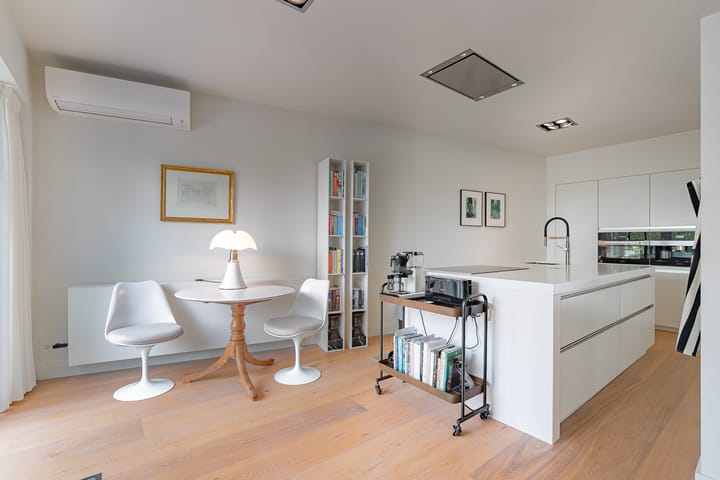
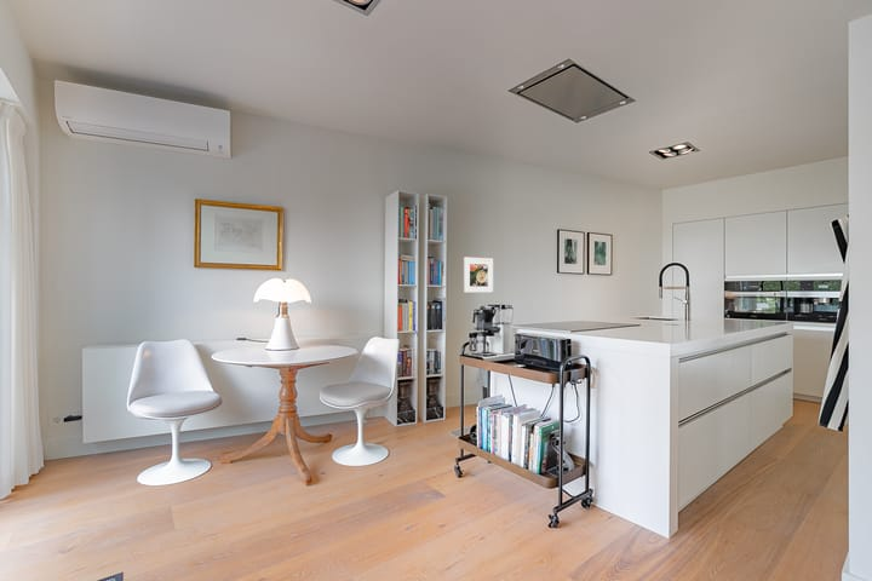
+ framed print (478, 275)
